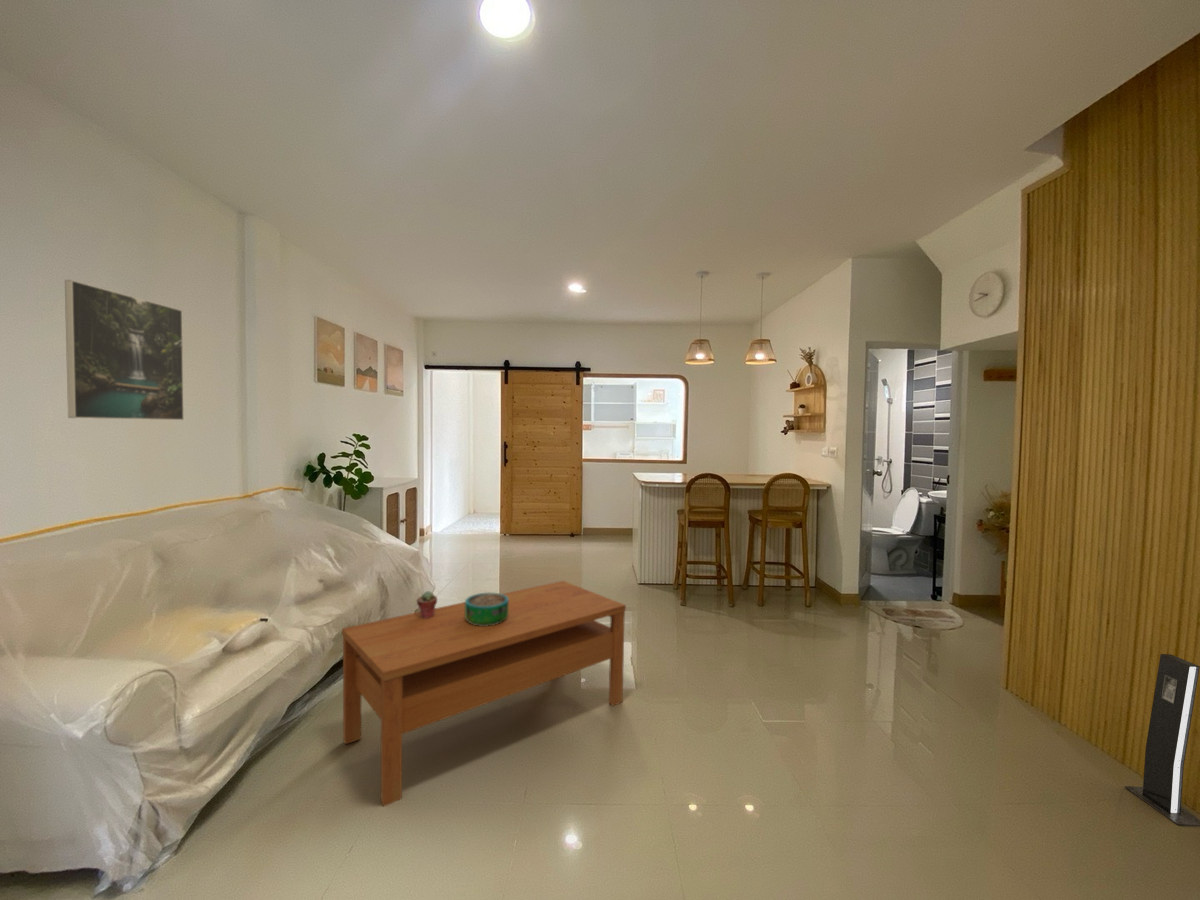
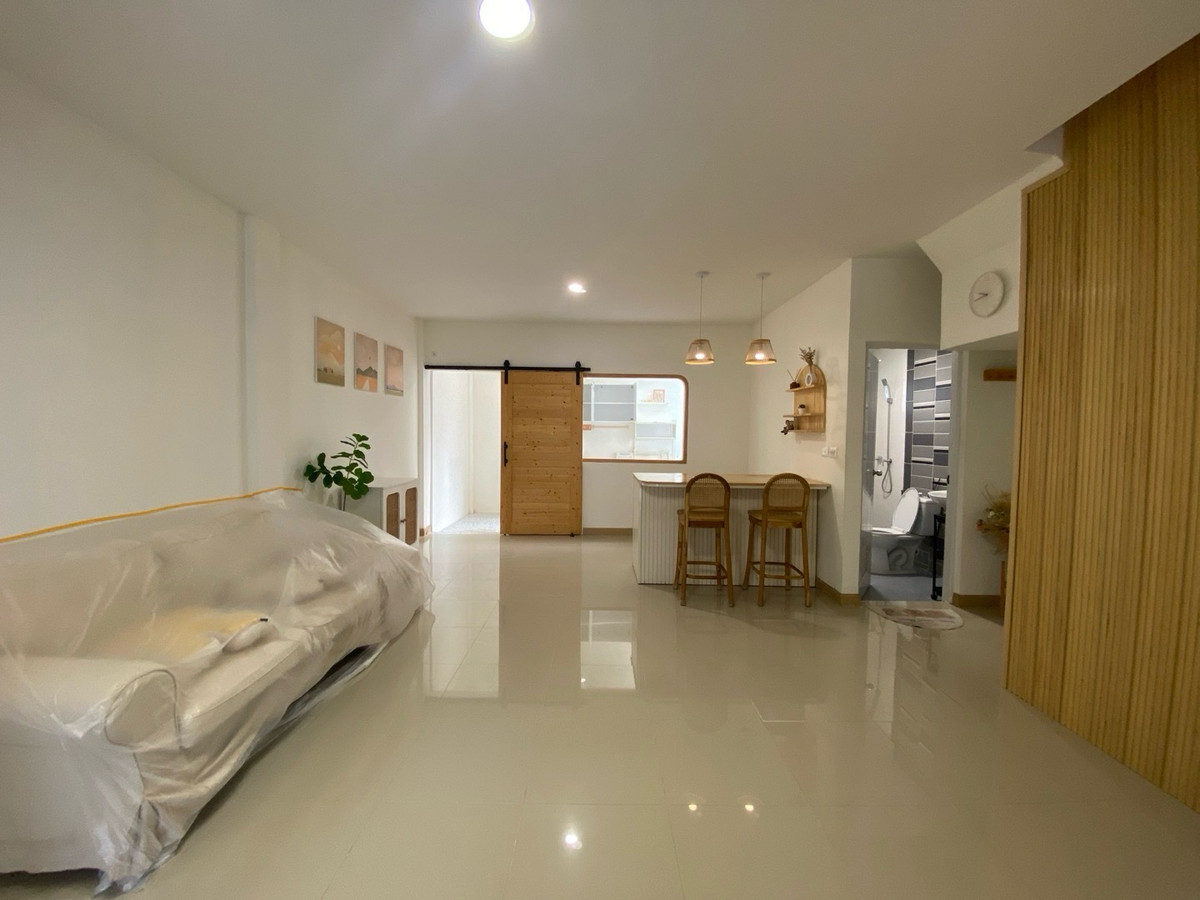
- potted succulent (427, 603)
- decorative bowl (486, 608)
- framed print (131, 358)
- coffee table (494, 668)
- speaker (1169, 733)
